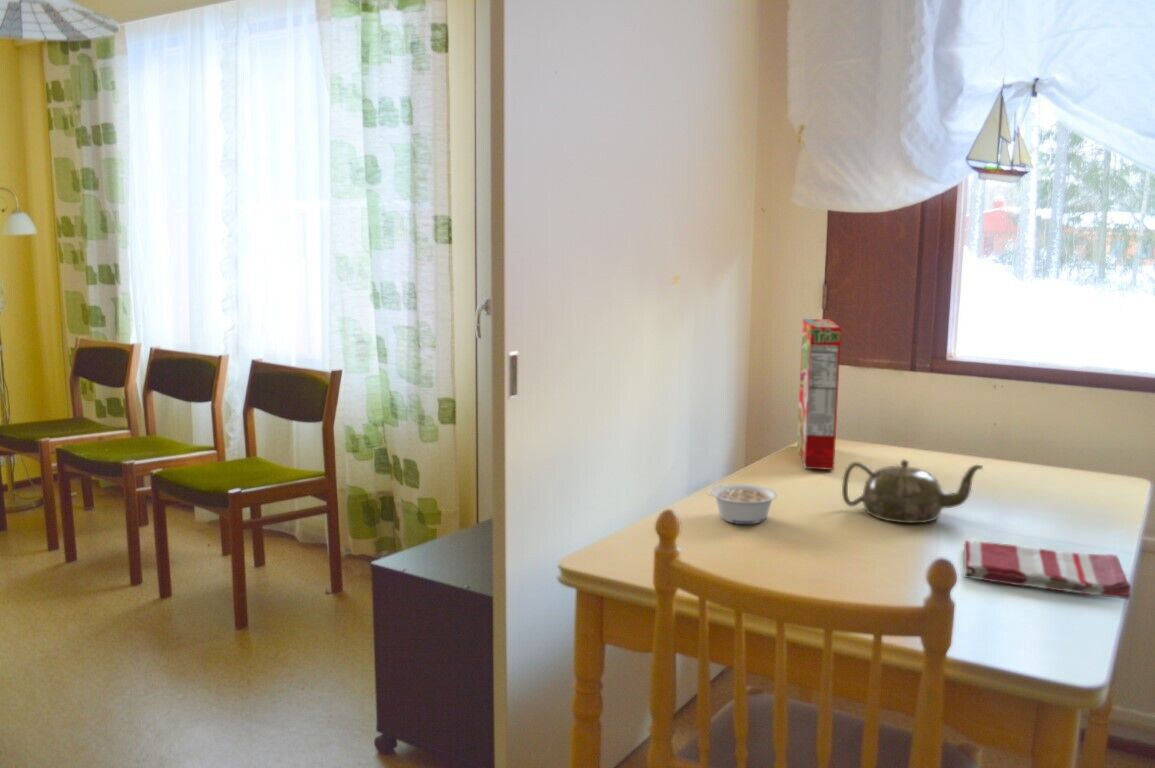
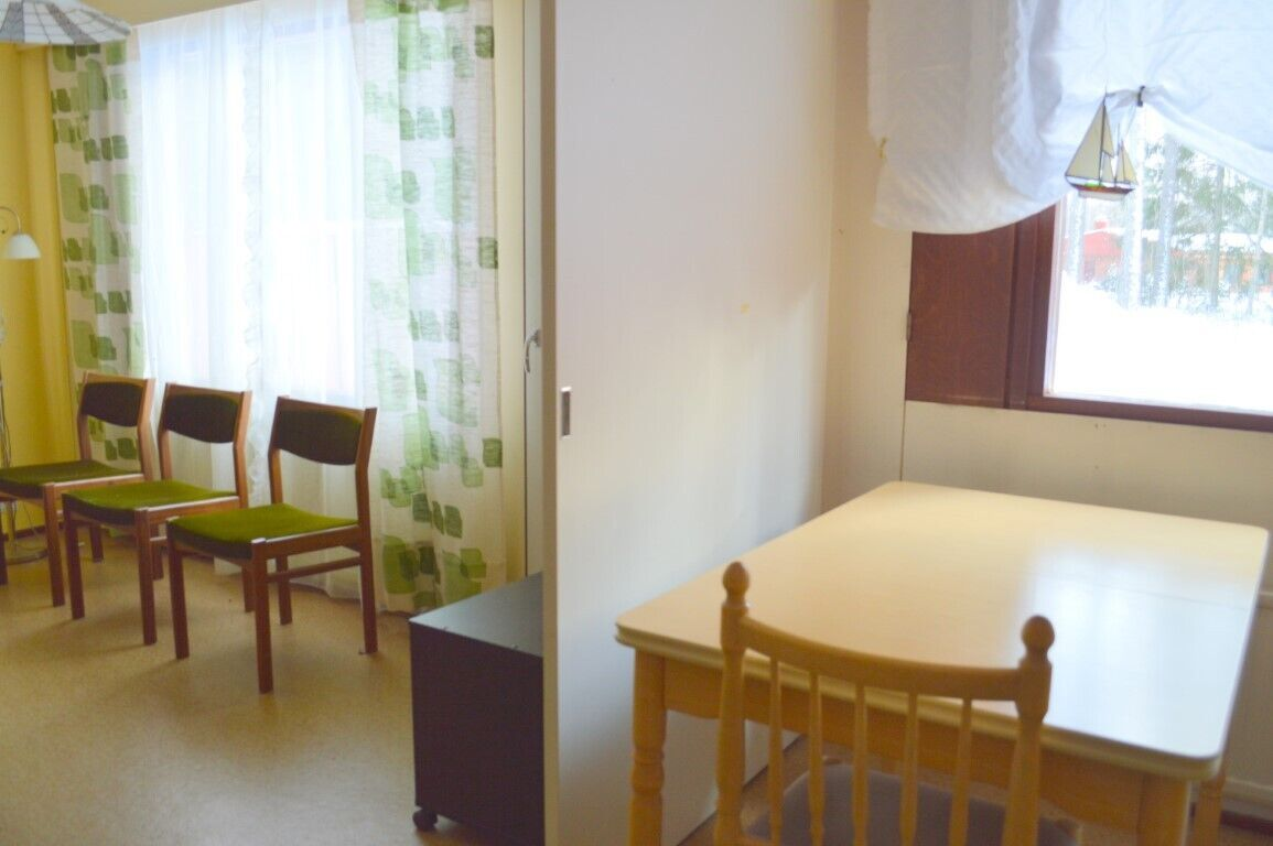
- cereal box (817, 391)
- legume (743, 503)
- teapot (910, 487)
- dish towel (1042, 564)
